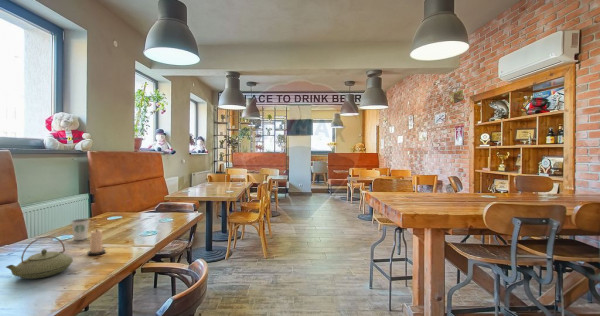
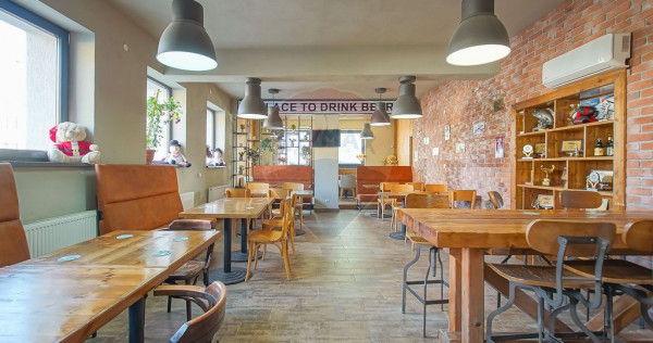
- dixie cup (80, 229)
- candle (96, 240)
- teapot (40, 256)
